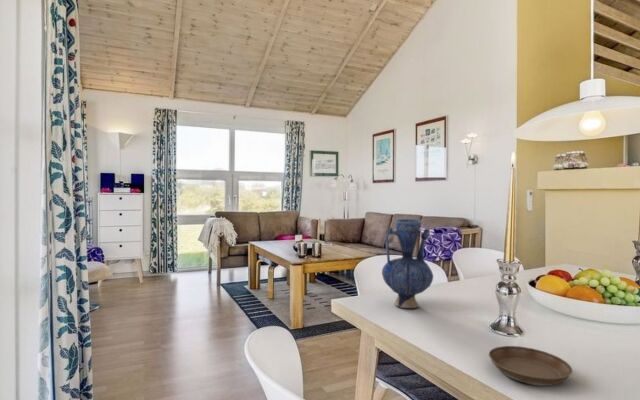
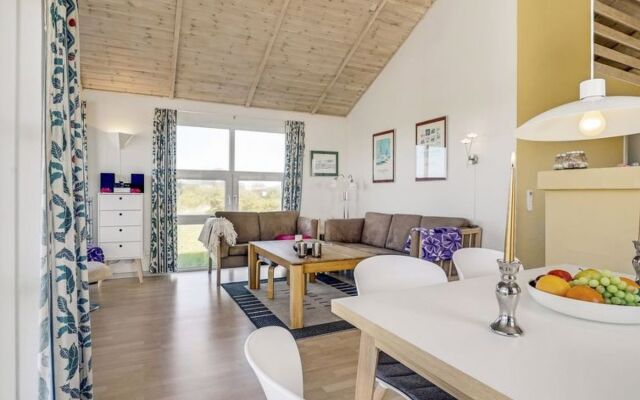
- vase (406, 262)
- saucer (528, 366)
